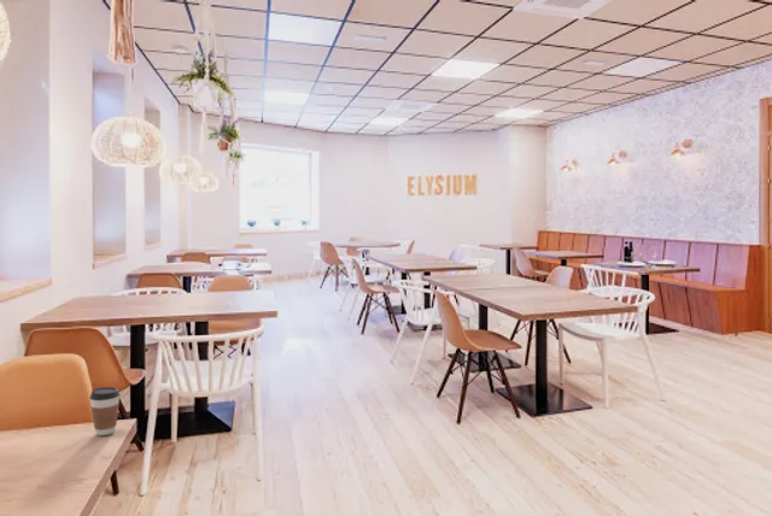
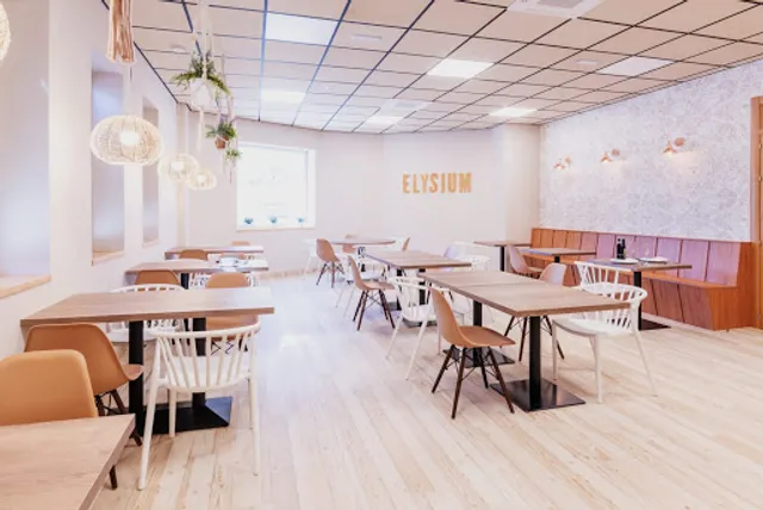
- coffee cup (105, 411)
